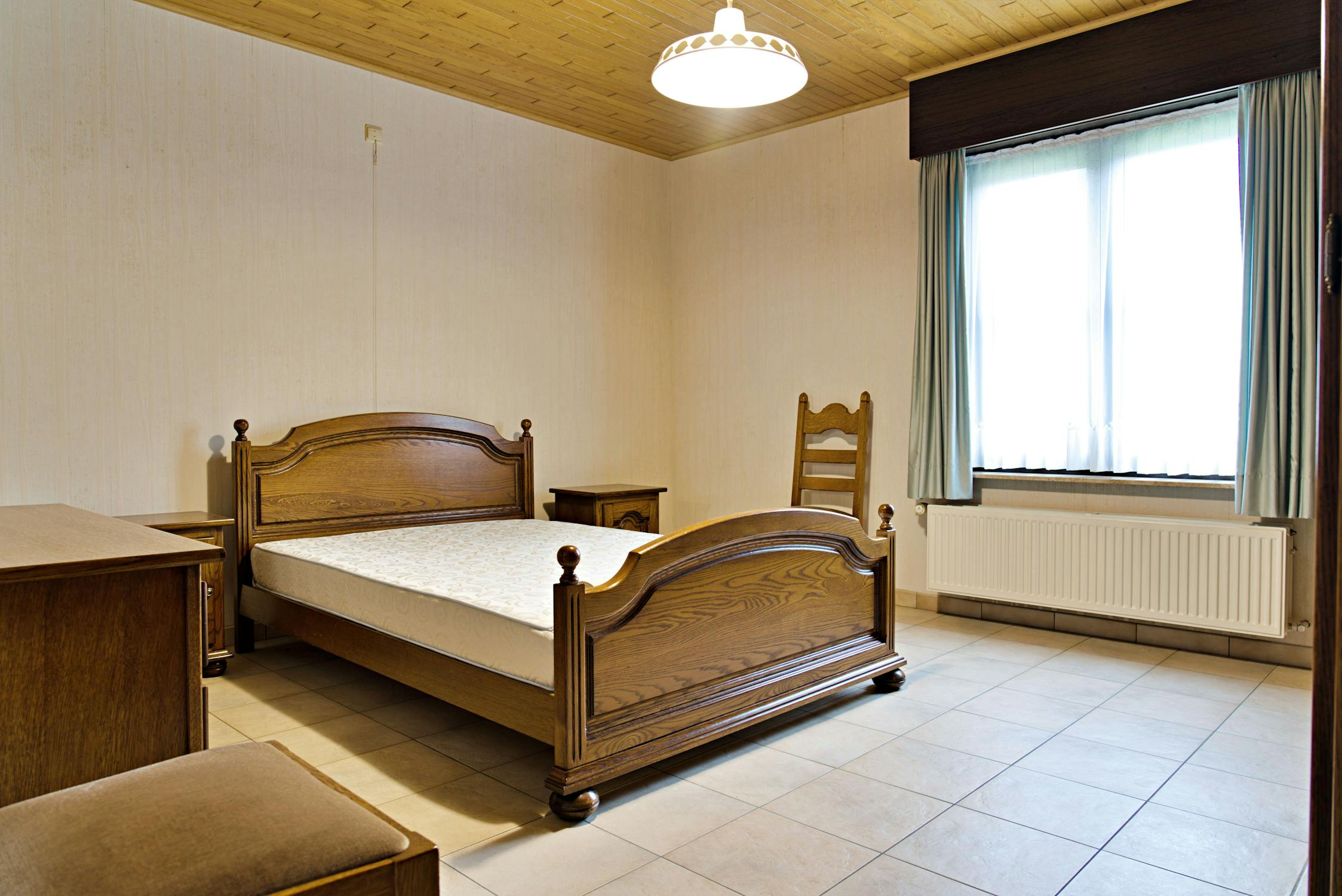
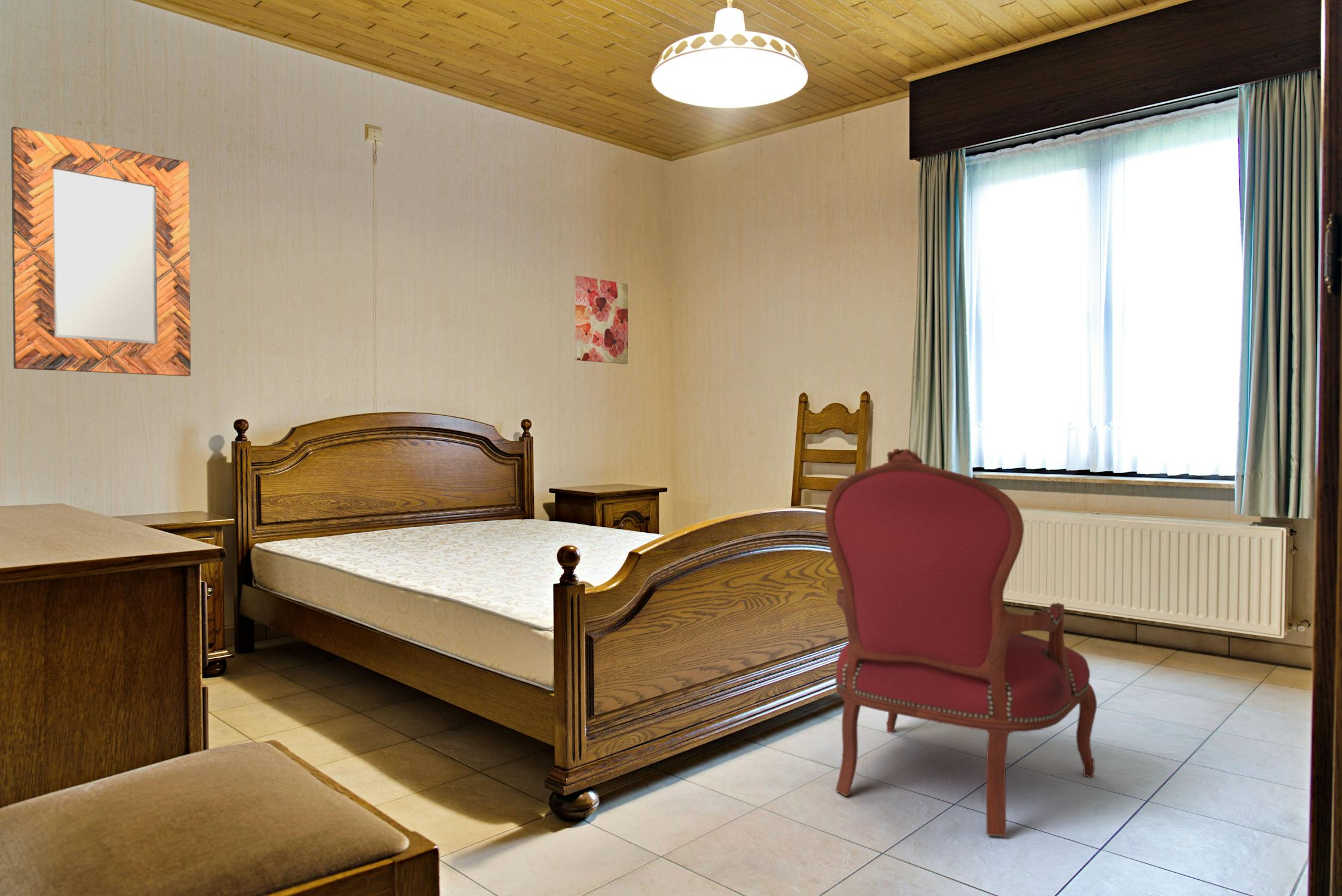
+ wall art (602, 321)
+ armchair (948, 616)
+ home mirror (106, 259)
